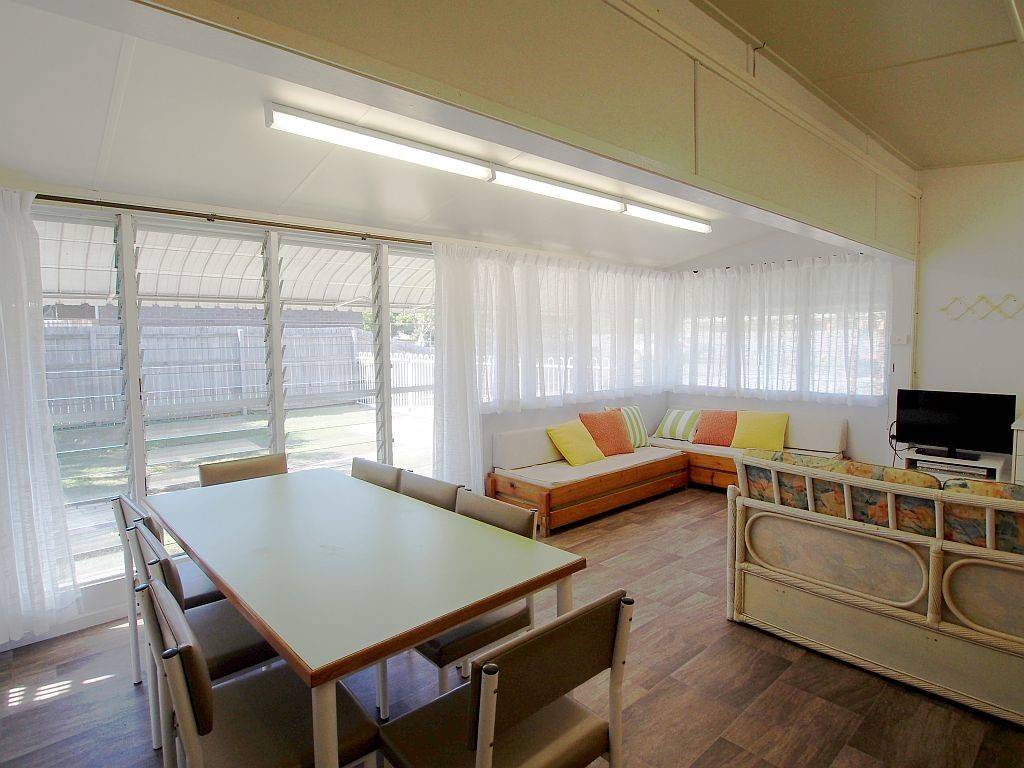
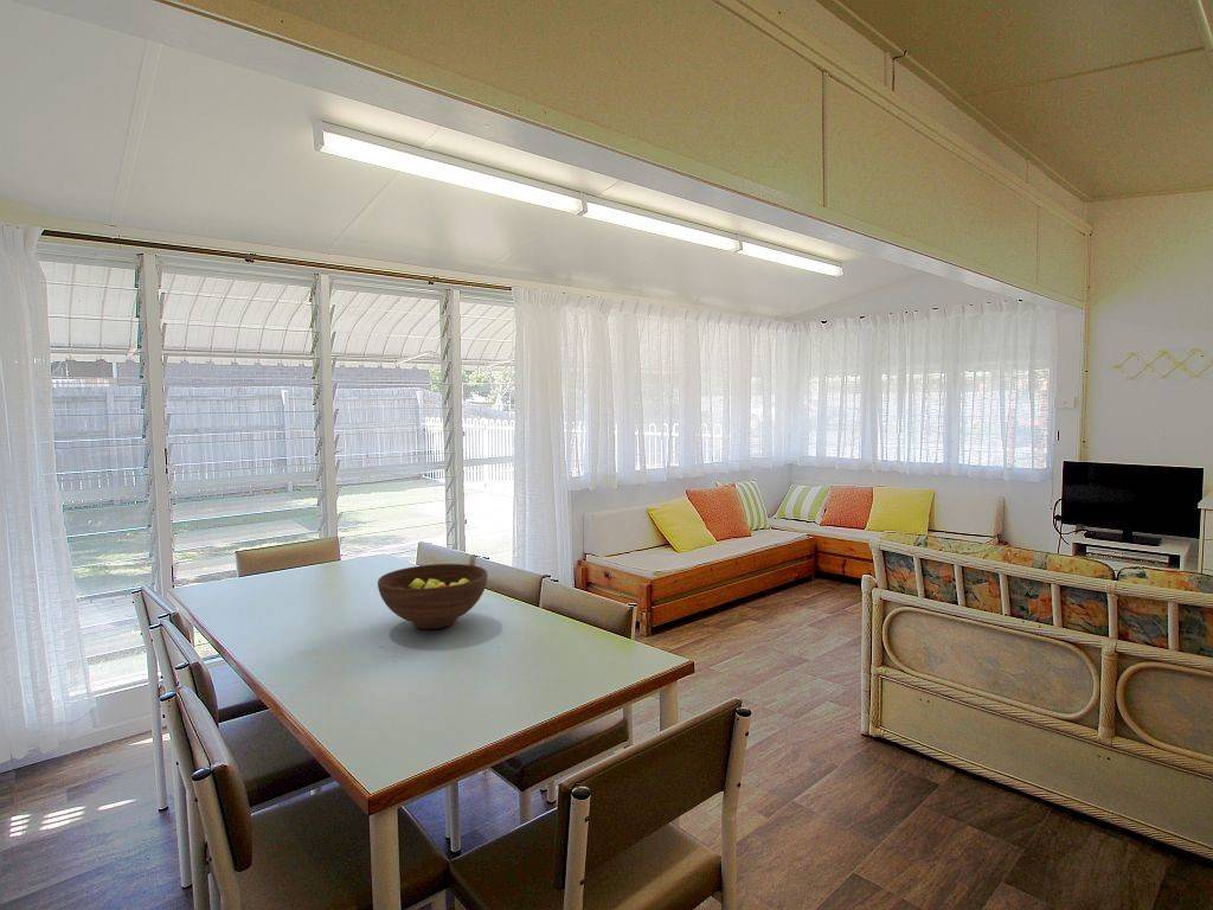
+ fruit bowl (434, 600)
